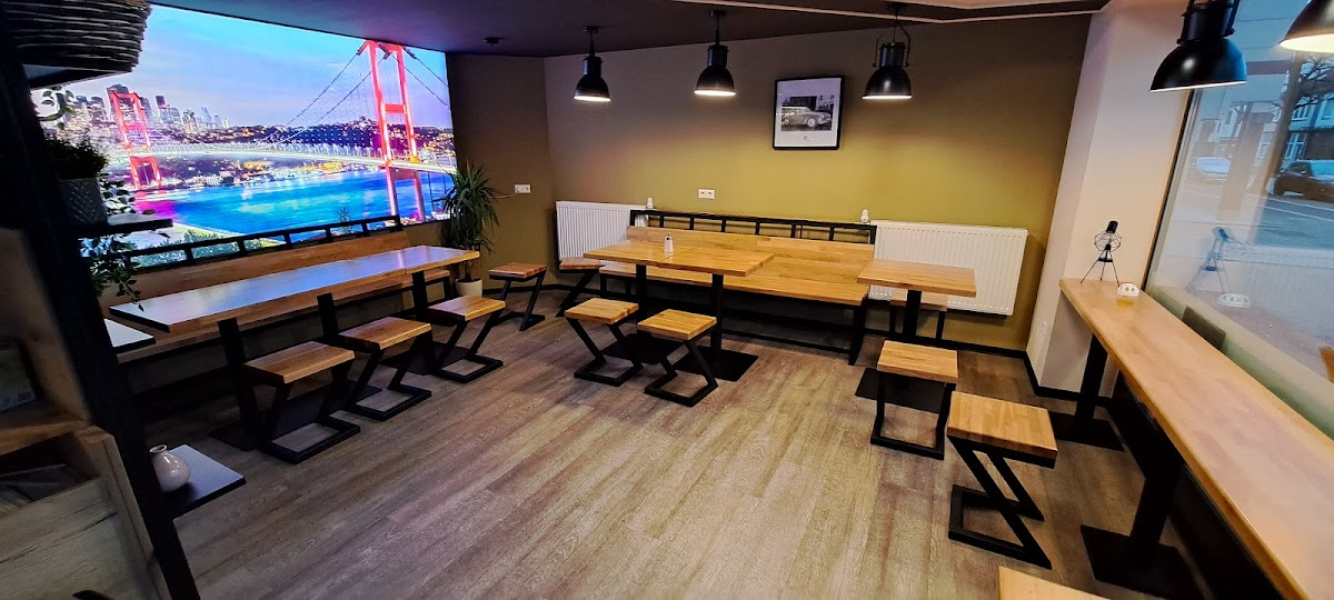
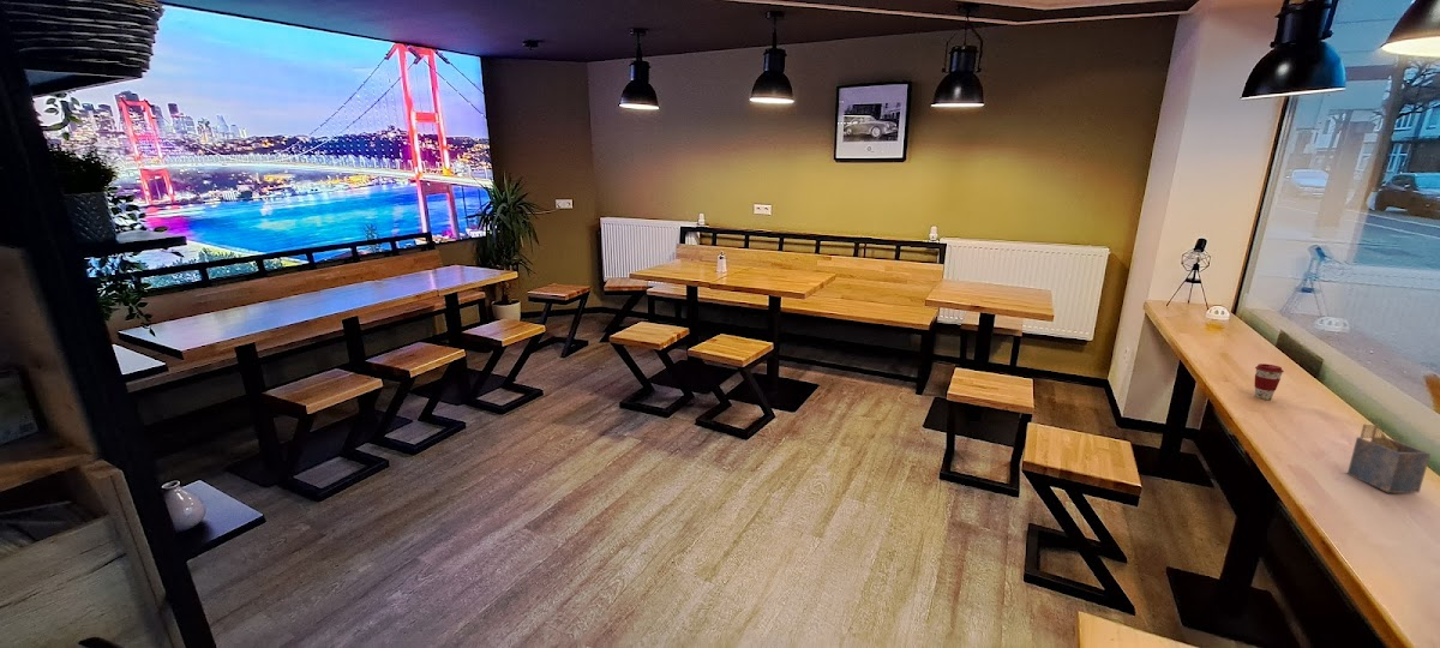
+ coffee cup (1266, 382)
+ napkin holder (1387, 456)
